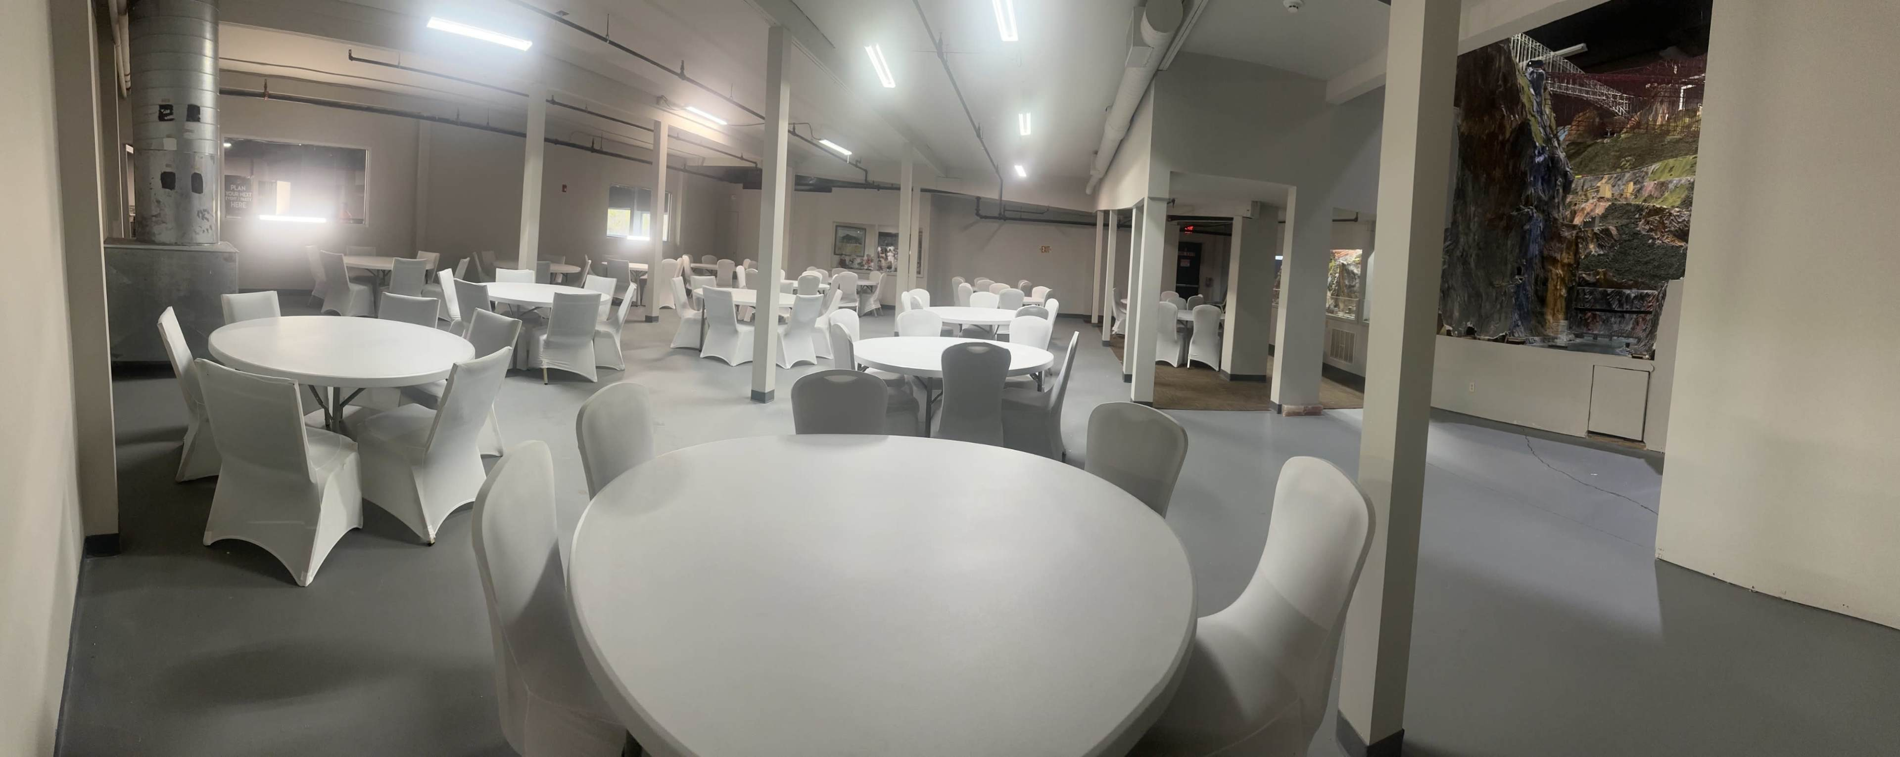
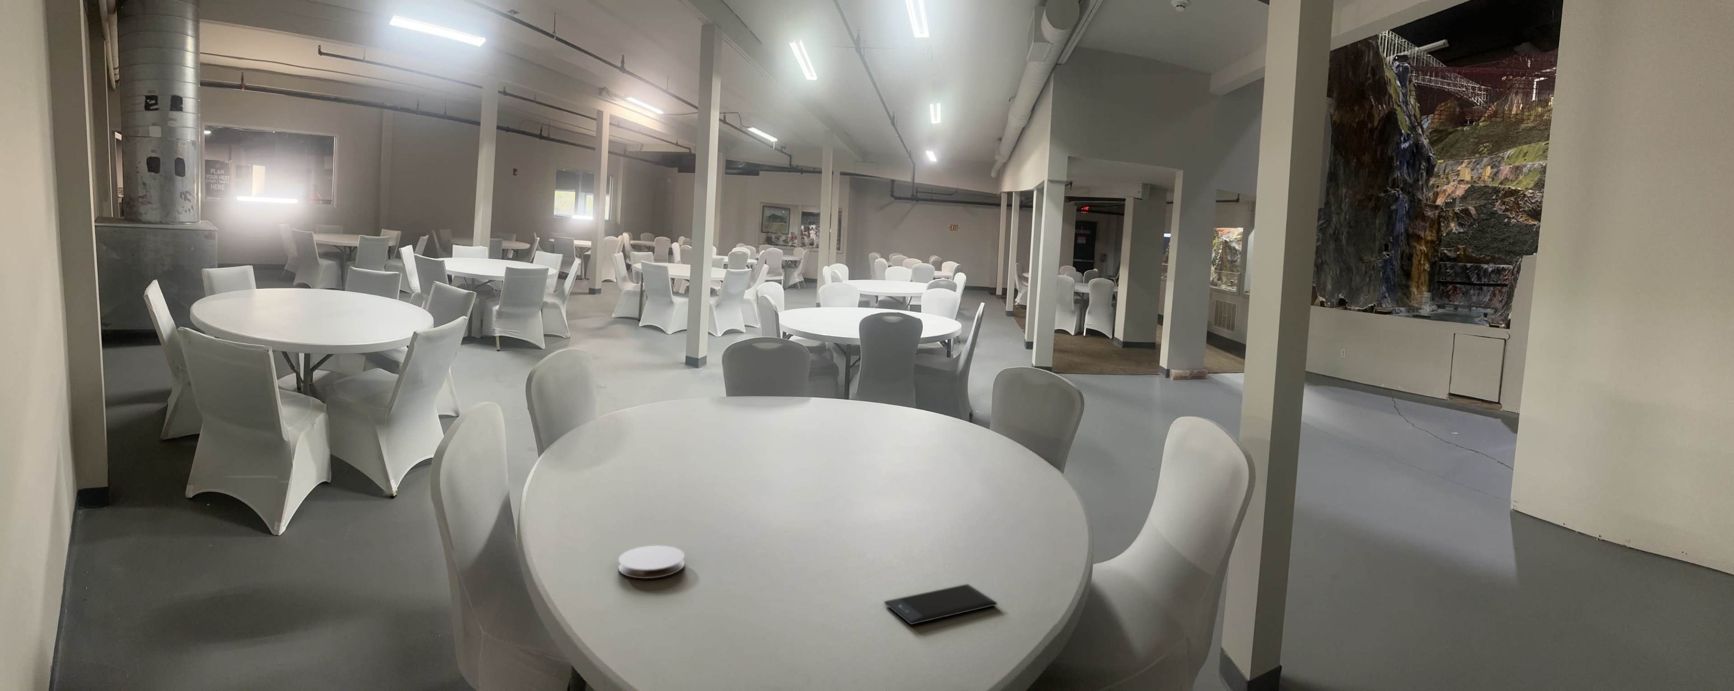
+ smartphone (941, 603)
+ coaster (651, 561)
